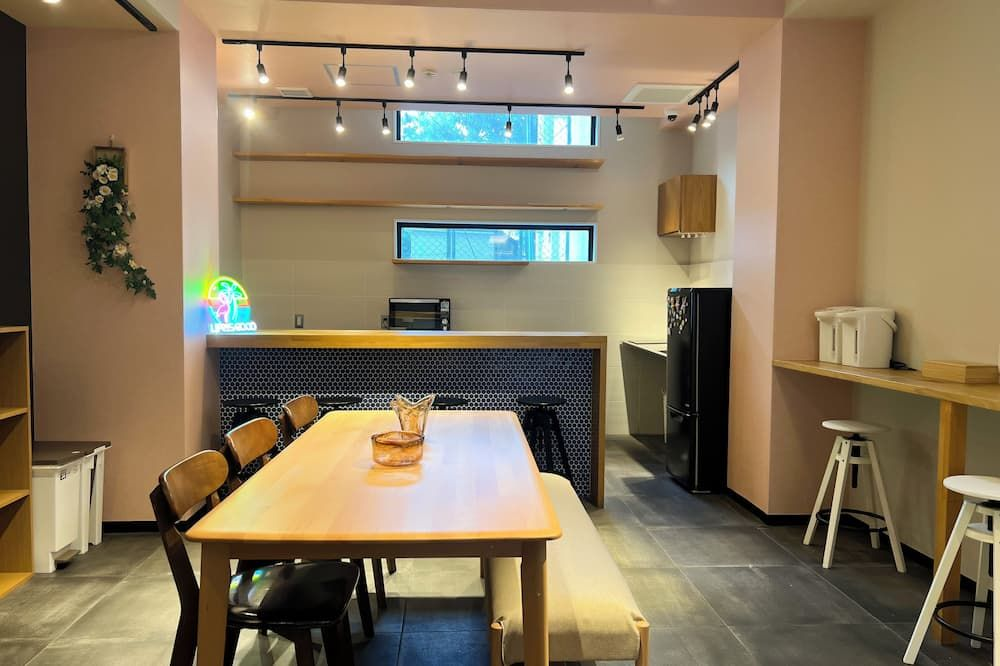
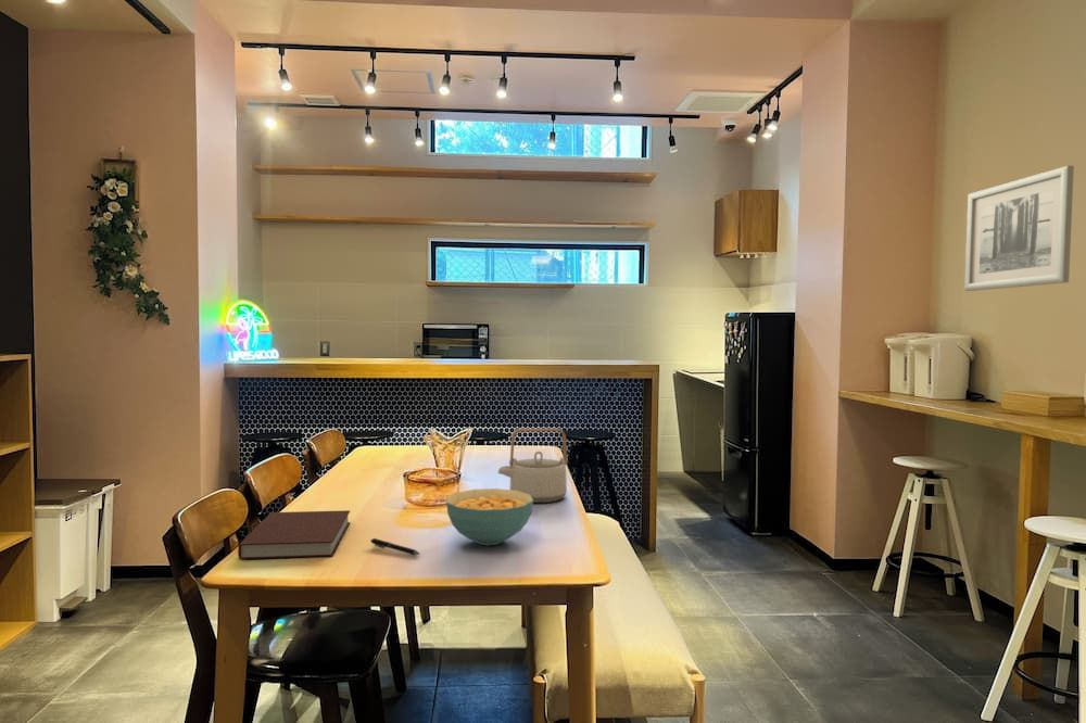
+ notebook (299, 532)
+ pen (395, 546)
+ wall art (1013, 234)
+ cereal bowl (489, 519)
+ teapot (532, 462)
